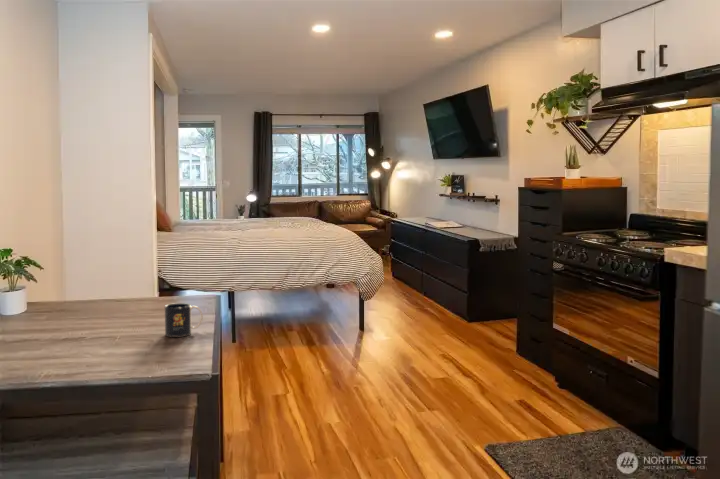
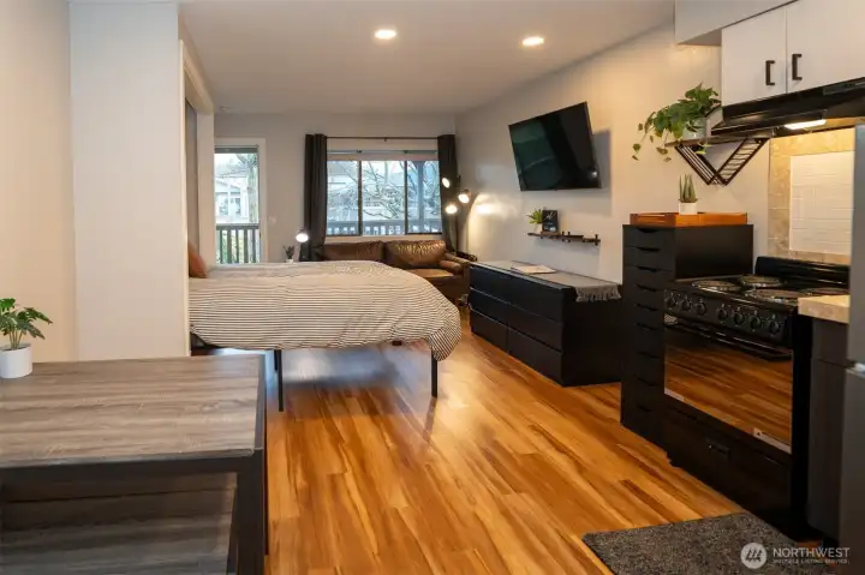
- mug (184, 319)
